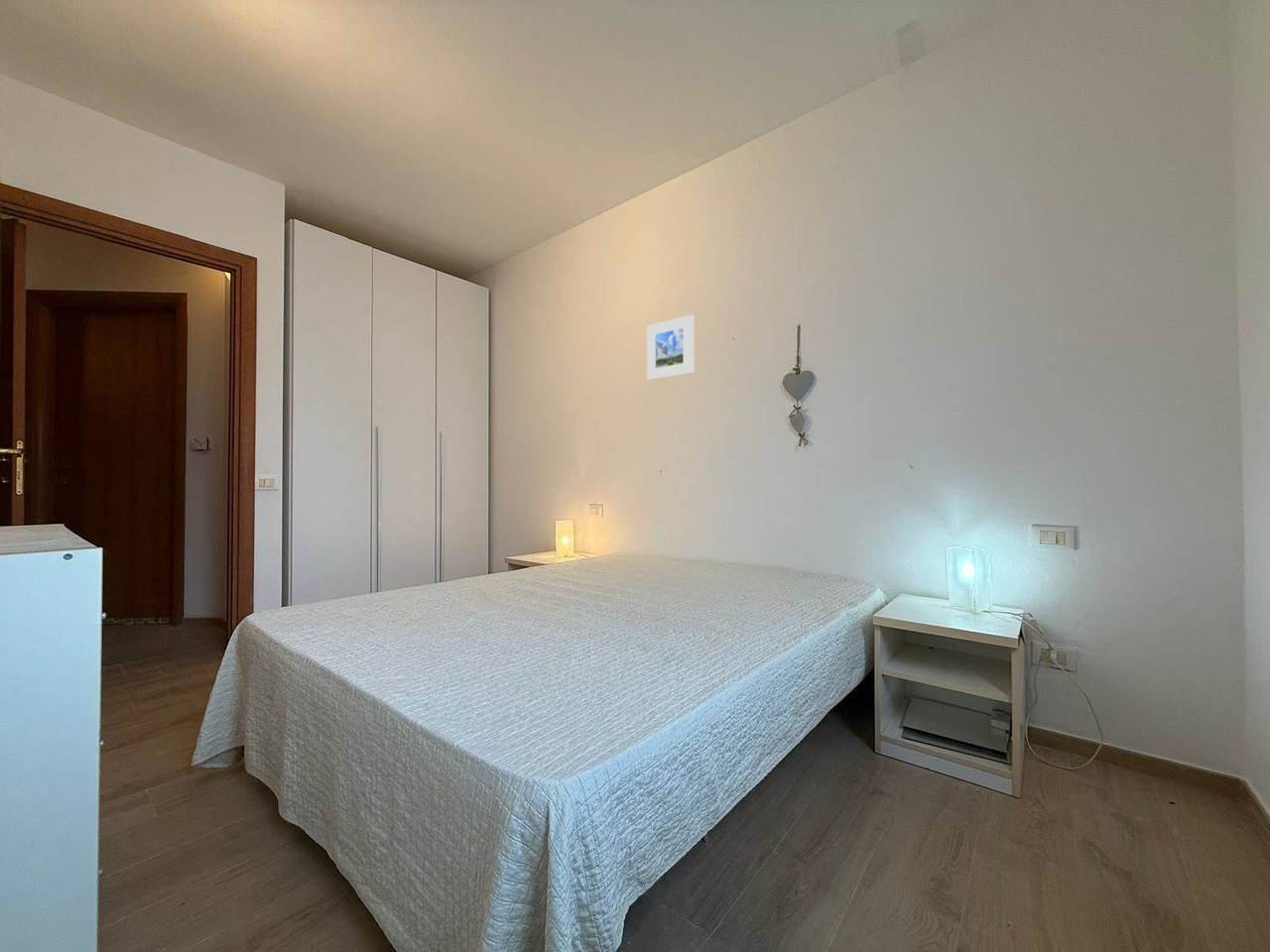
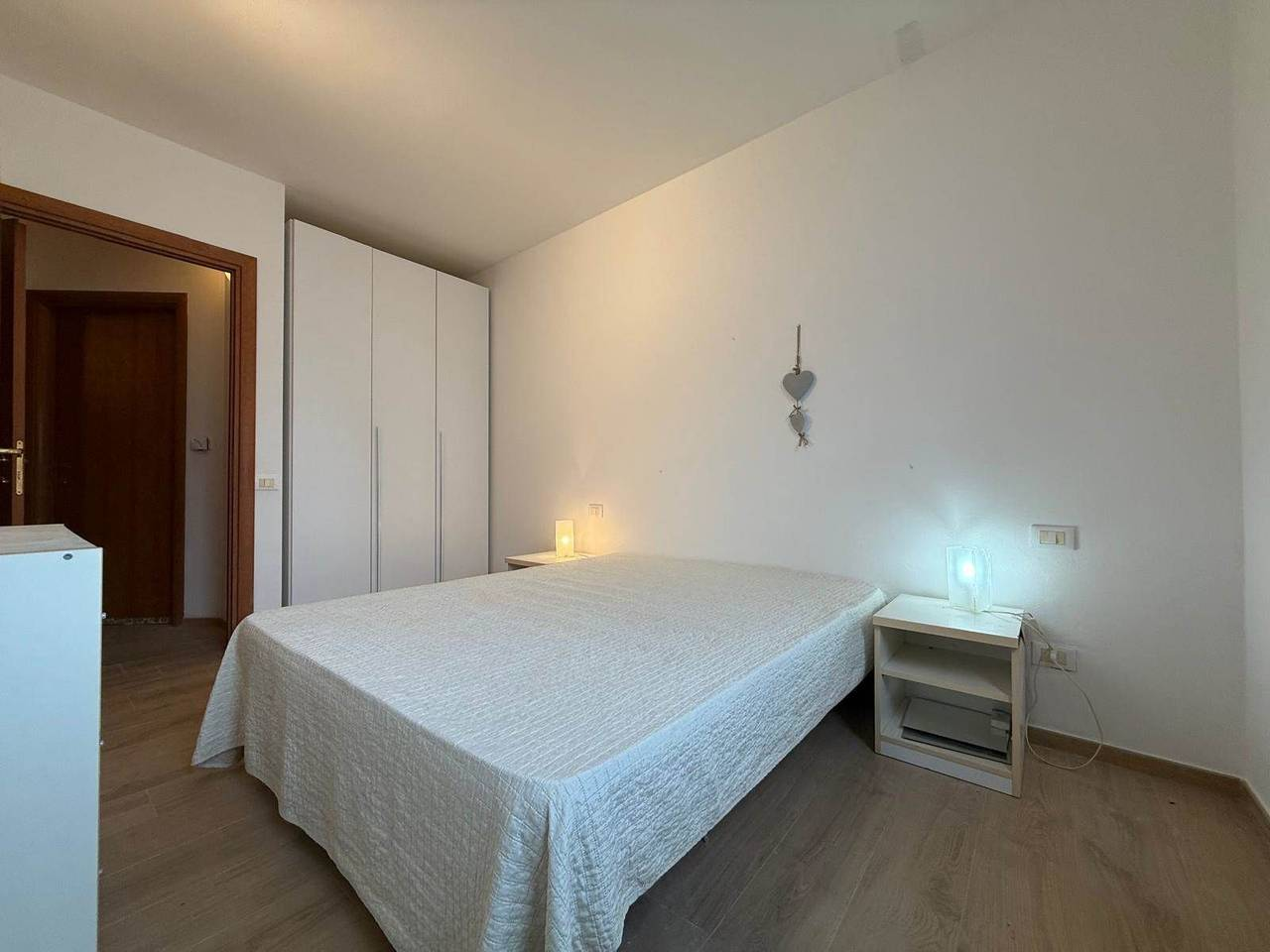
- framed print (669, 348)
